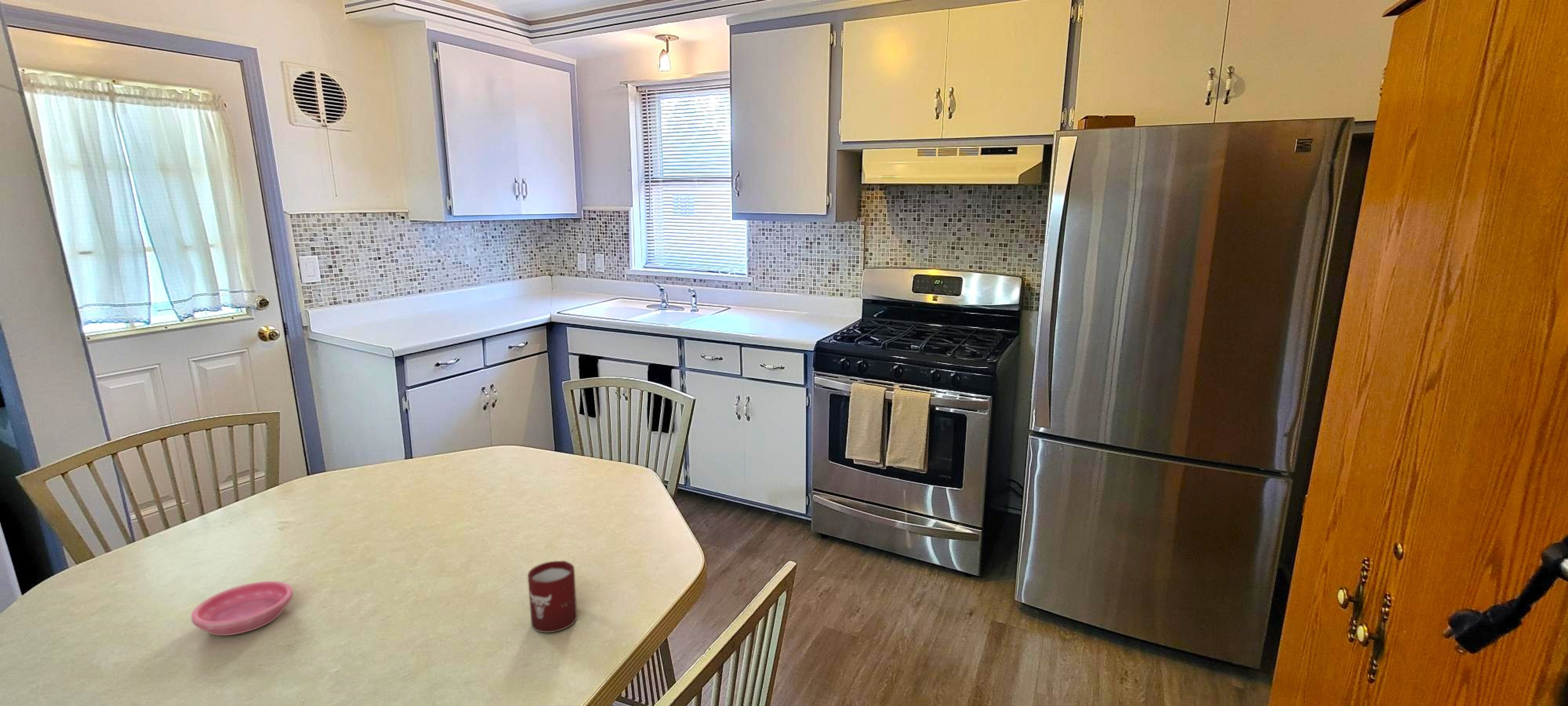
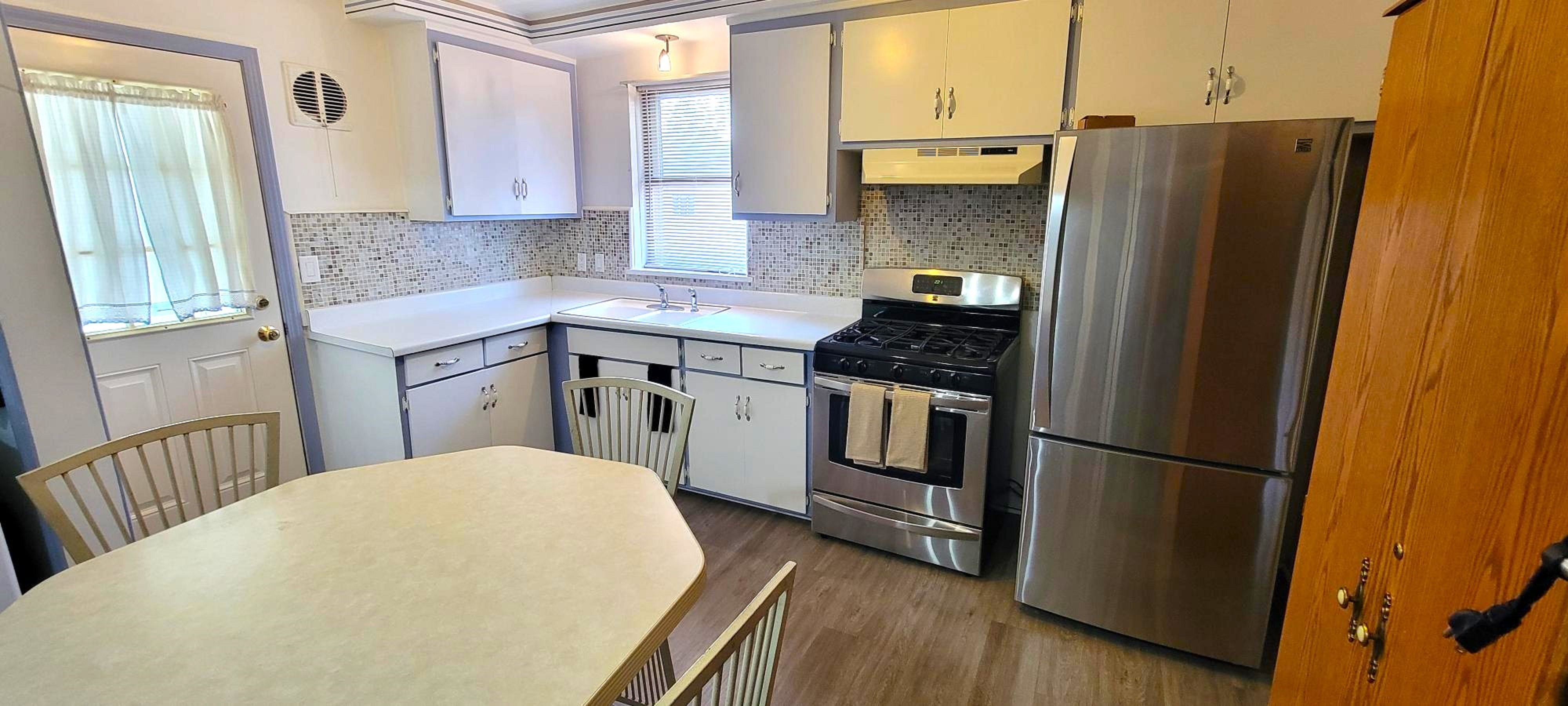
- cup (557, 590)
- saucer (245, 610)
